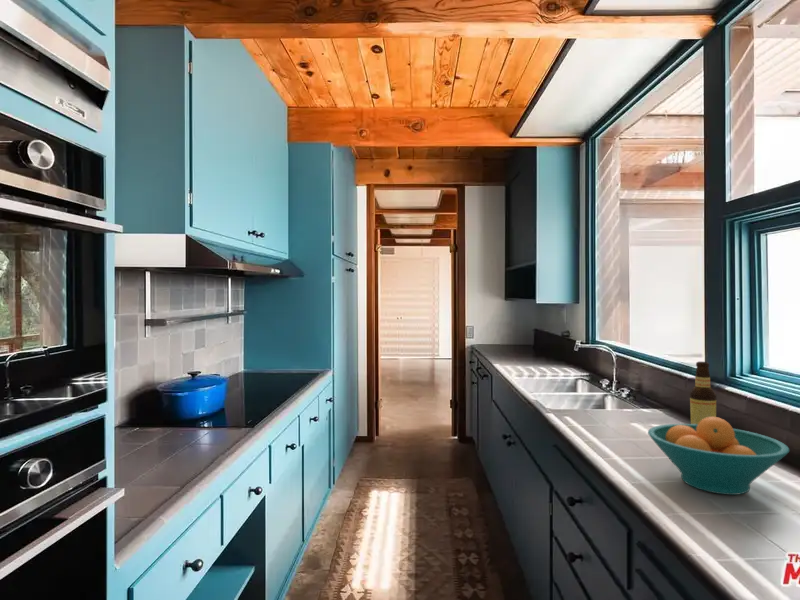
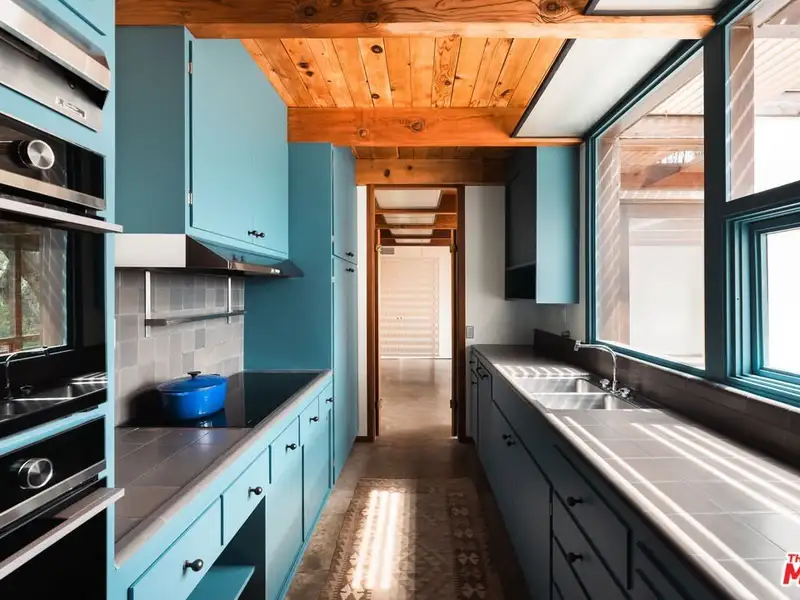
- fruit bowl (714, 450)
- bottle (702, 403)
